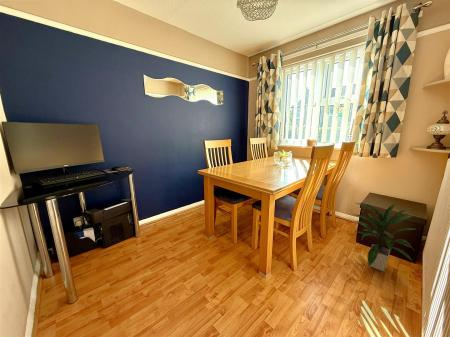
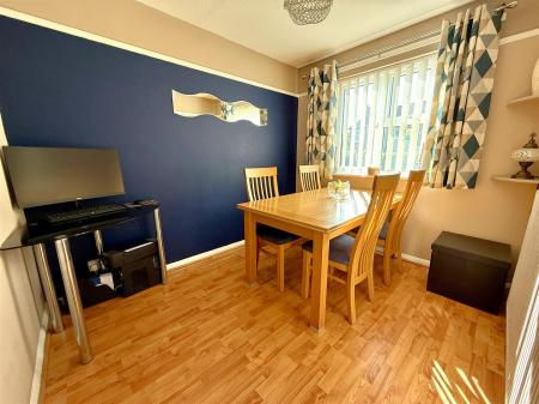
- indoor plant (380, 236)
